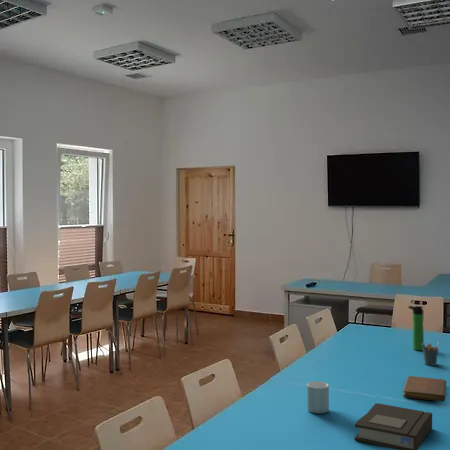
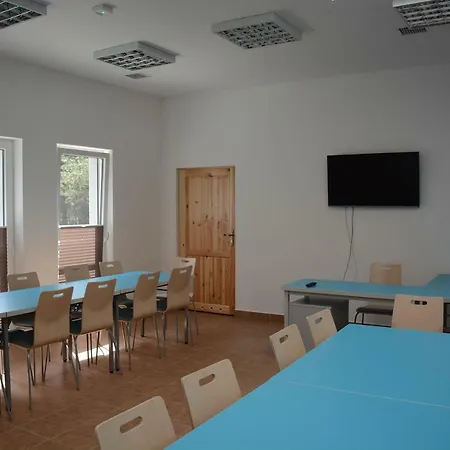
- mug (319, 396)
- notebook (425, 387)
- book (394, 425)
- pen holder (430, 352)
- bottle (416, 327)
